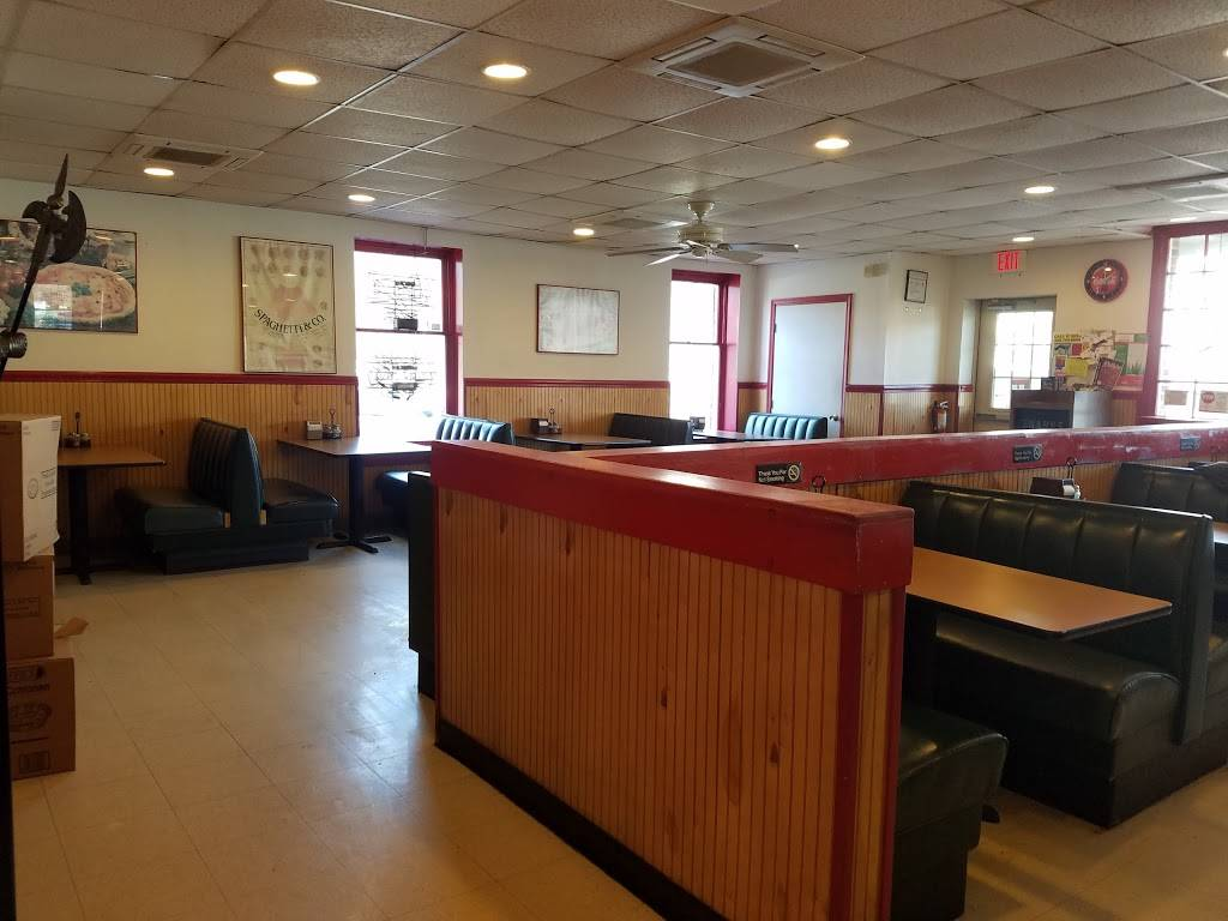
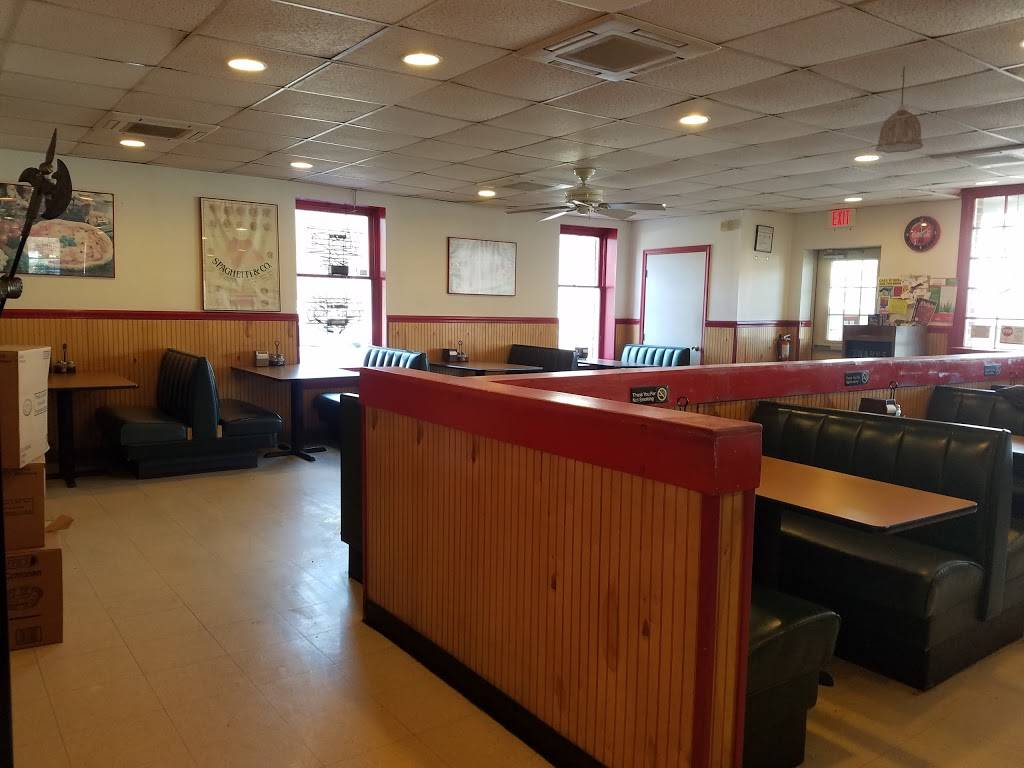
+ pendant lamp (901, 107)
